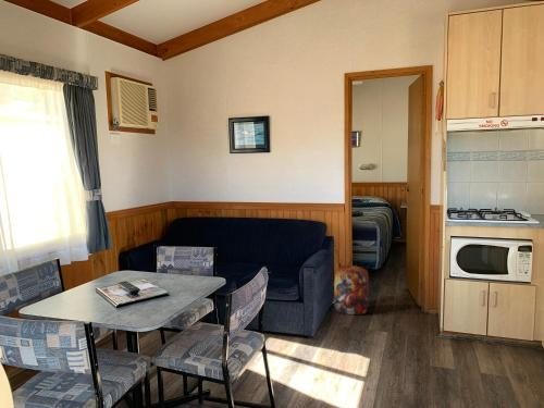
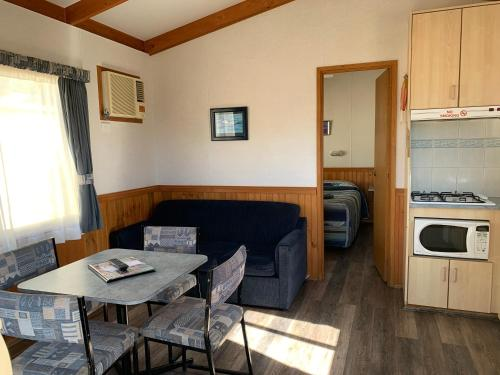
- backpack (351, 286)
